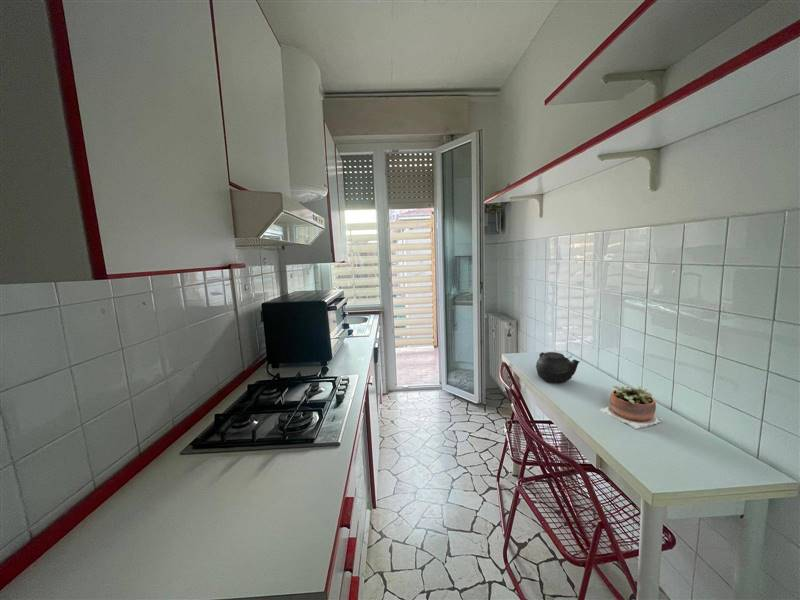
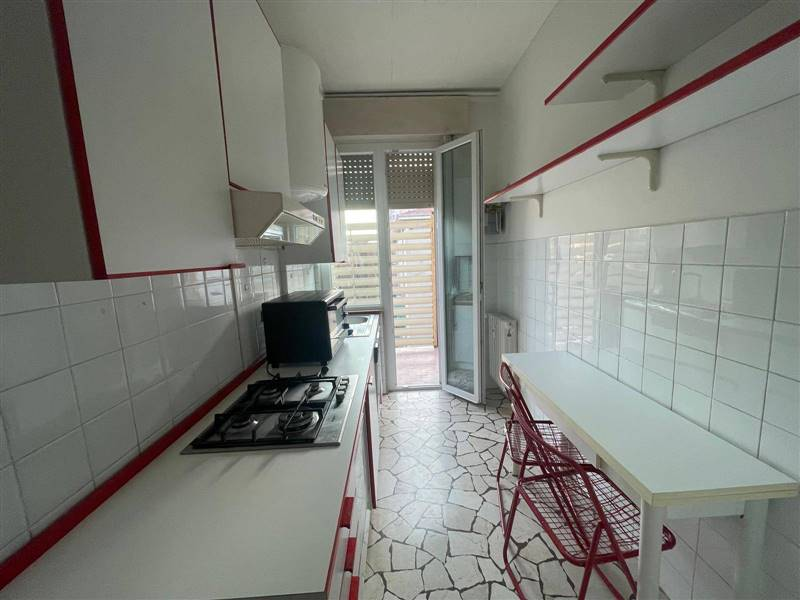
- succulent plant (632, 399)
- teapot (557, 368)
